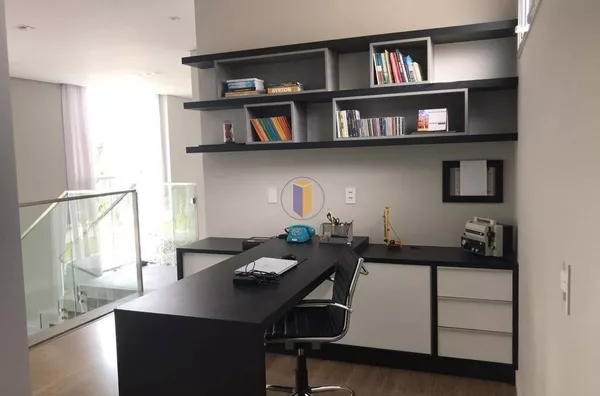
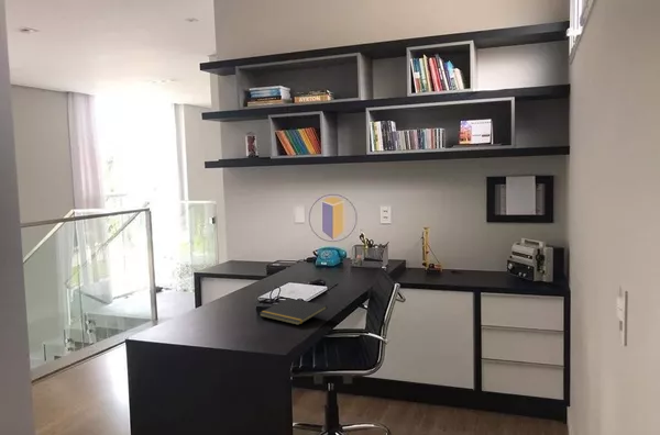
+ notepad (293, 311)
